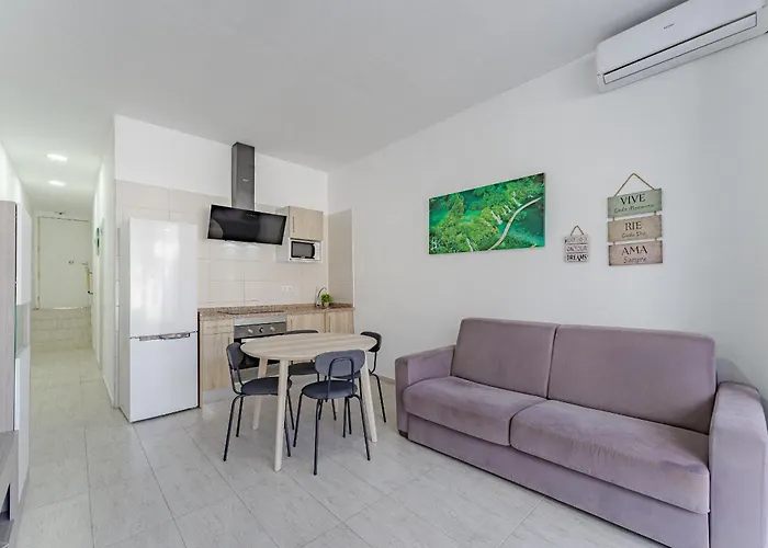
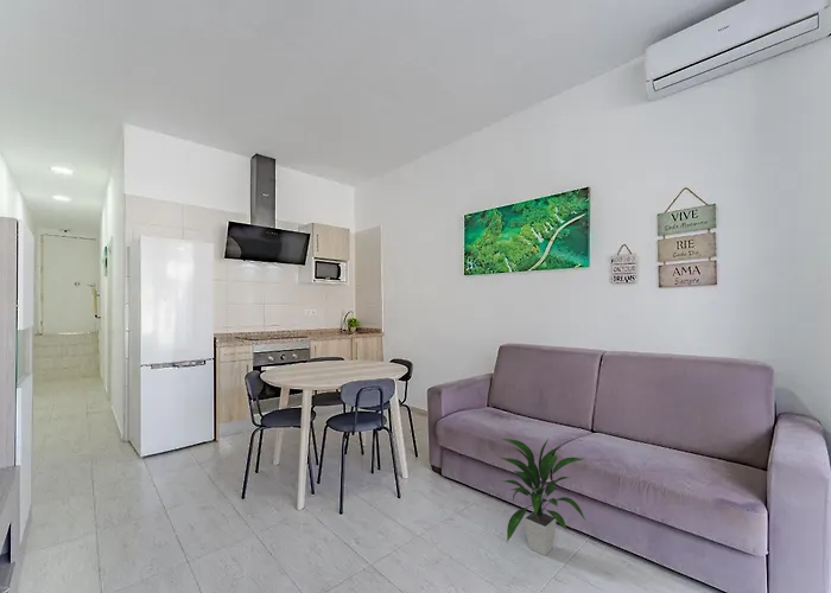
+ indoor plant (535, 491)
